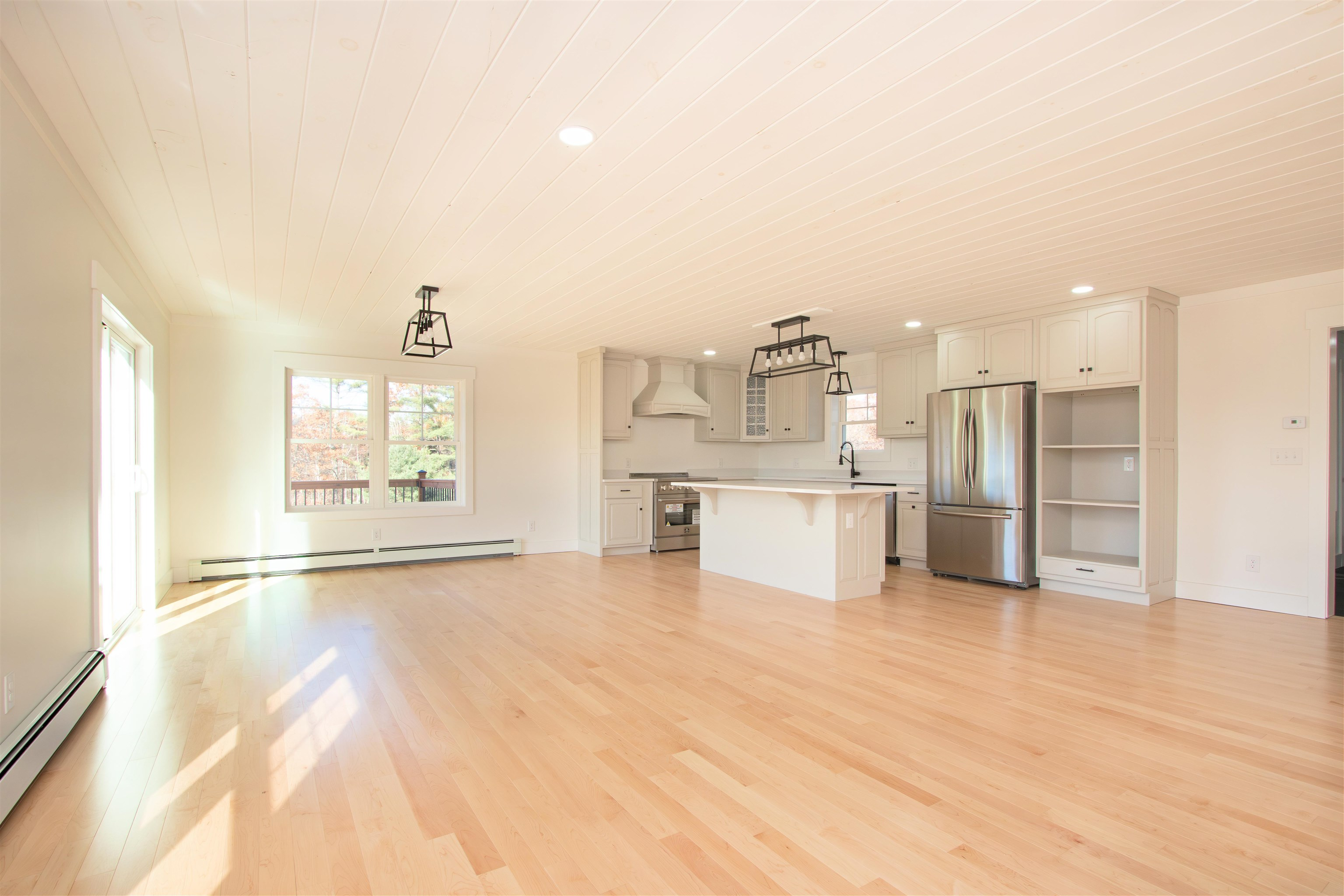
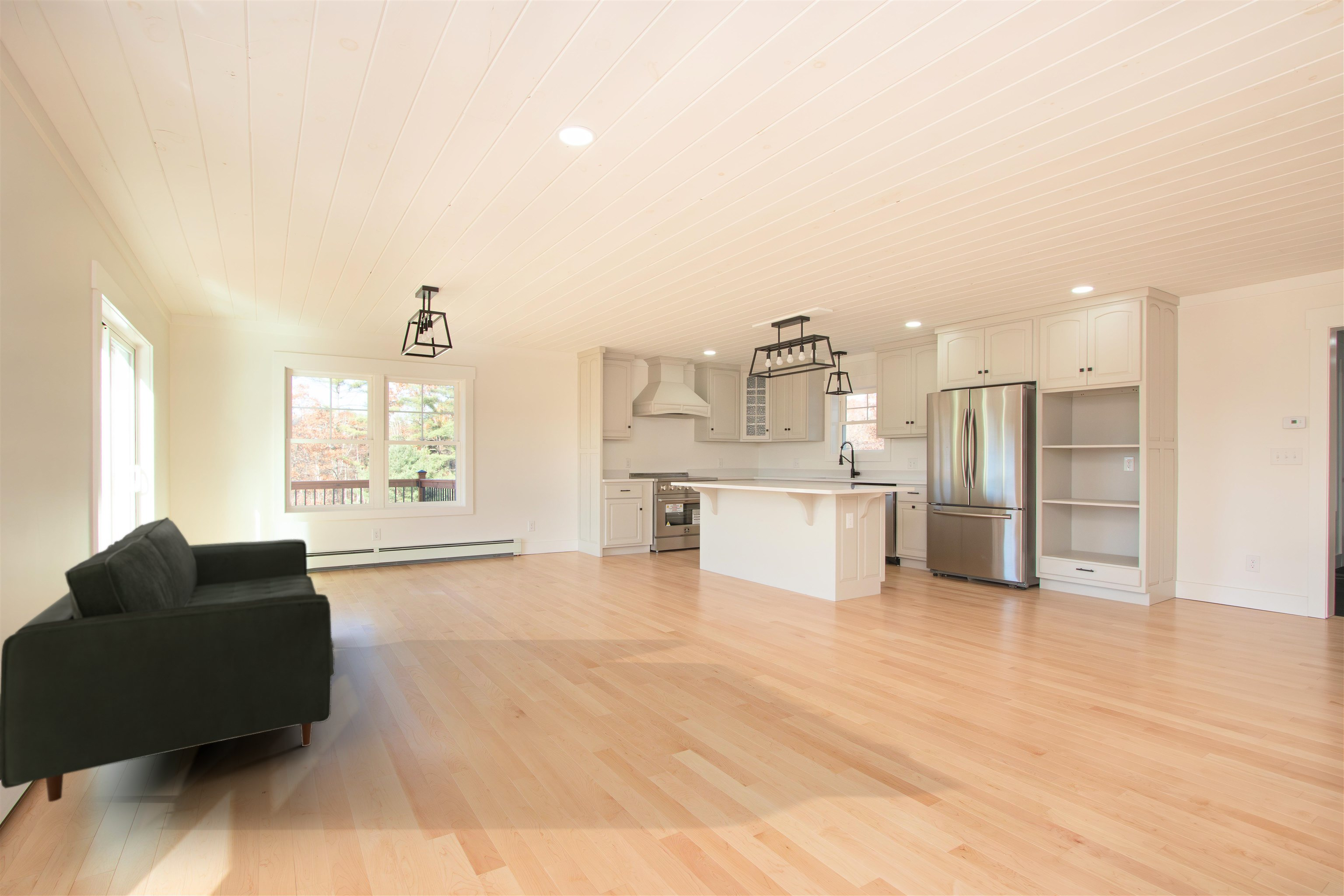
+ sofa (210, 615)
